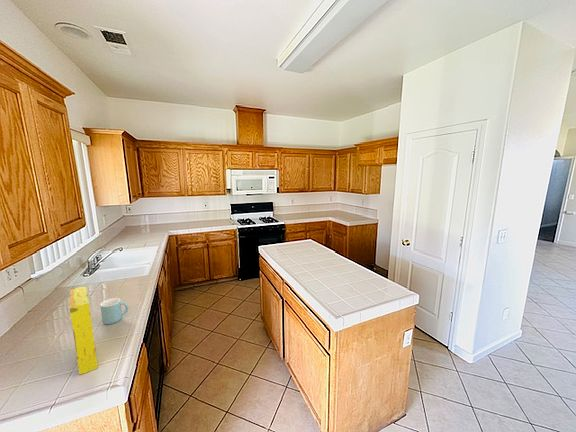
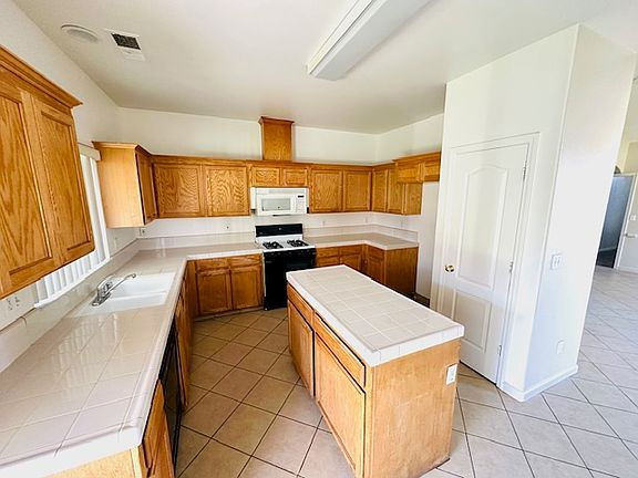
- cereal box (83, 327)
- mug (115, 310)
